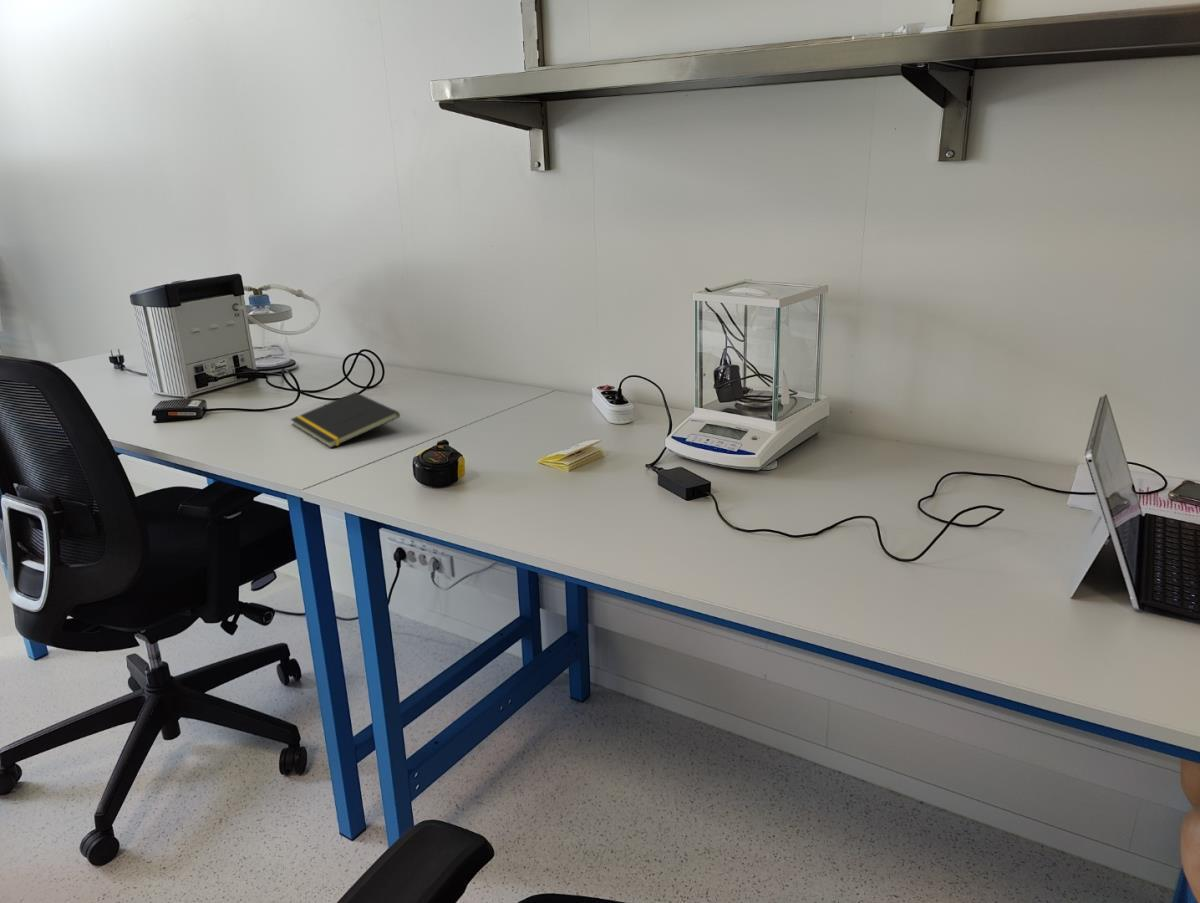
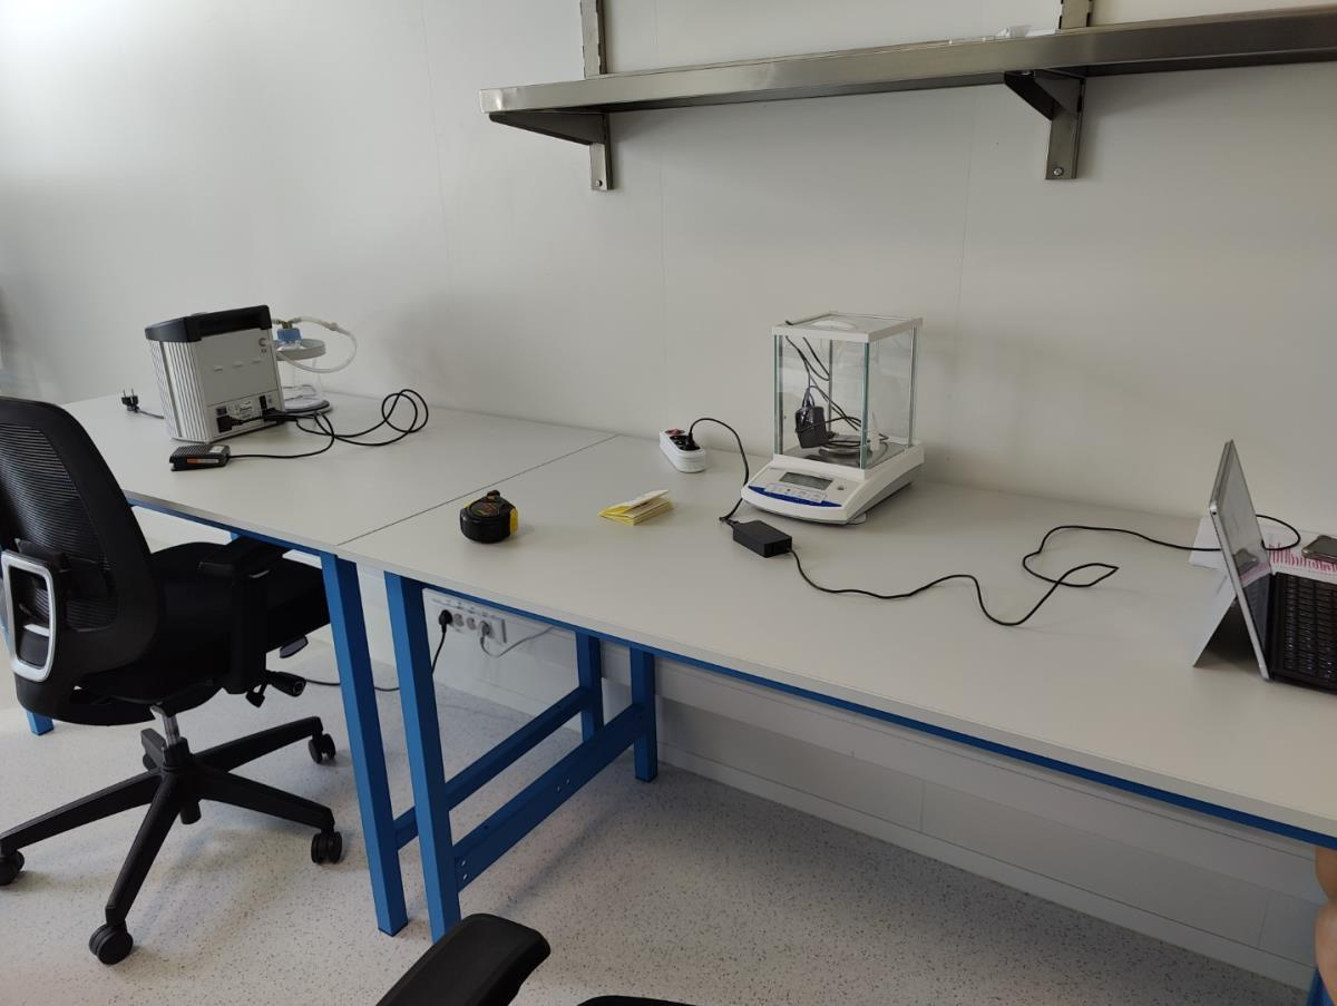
- notepad (344, 418)
